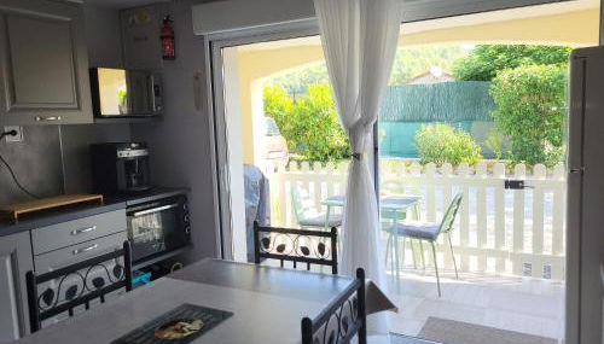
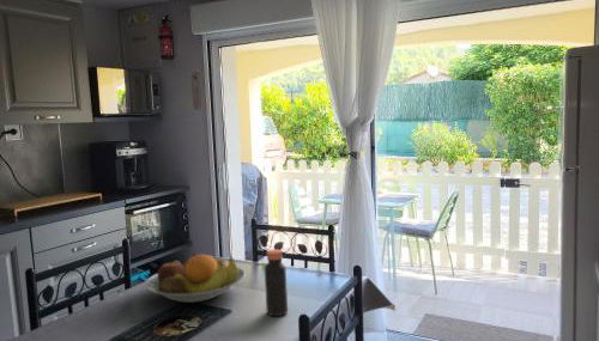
+ fruit bowl (195, 273)
+ bottle (276, 281)
